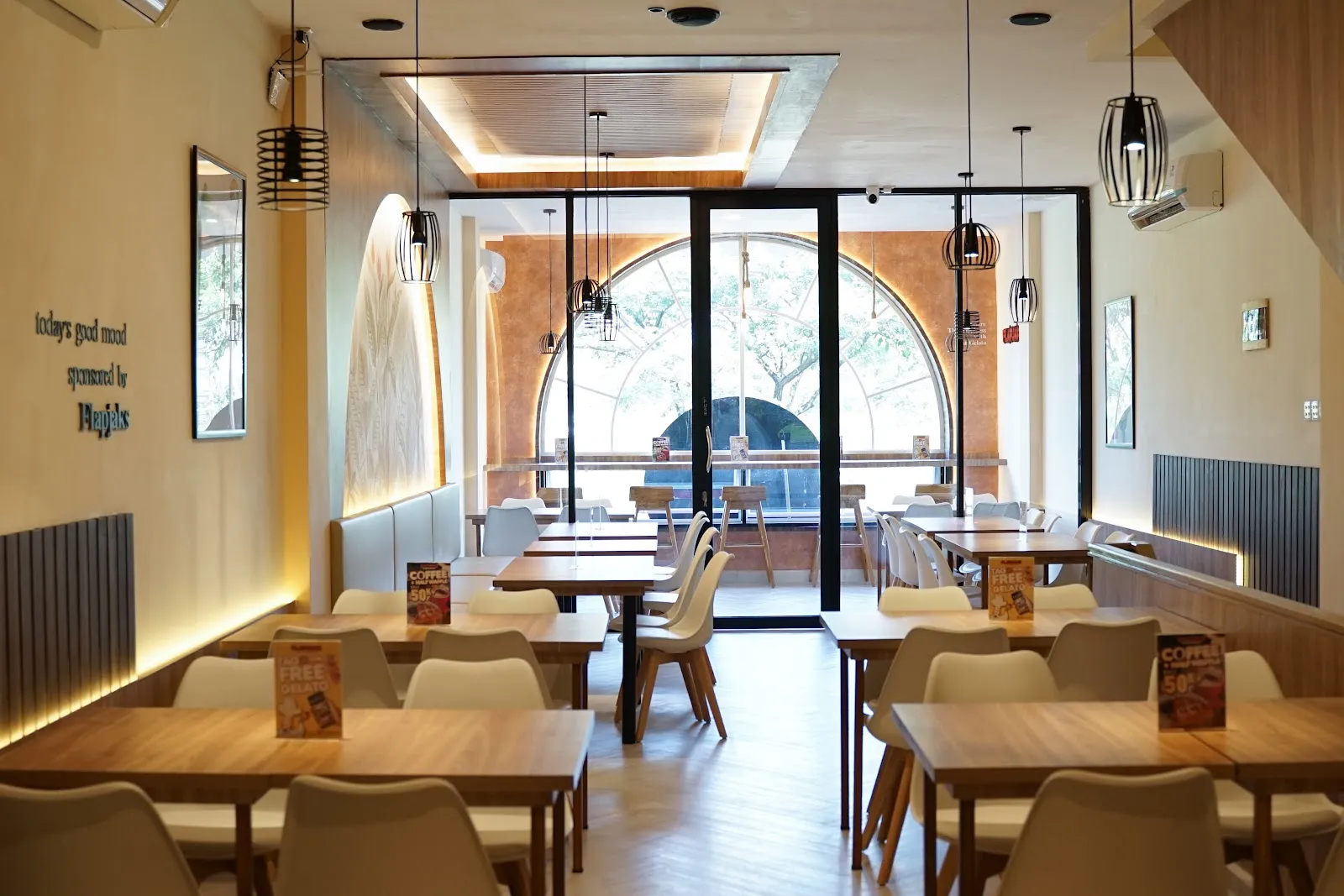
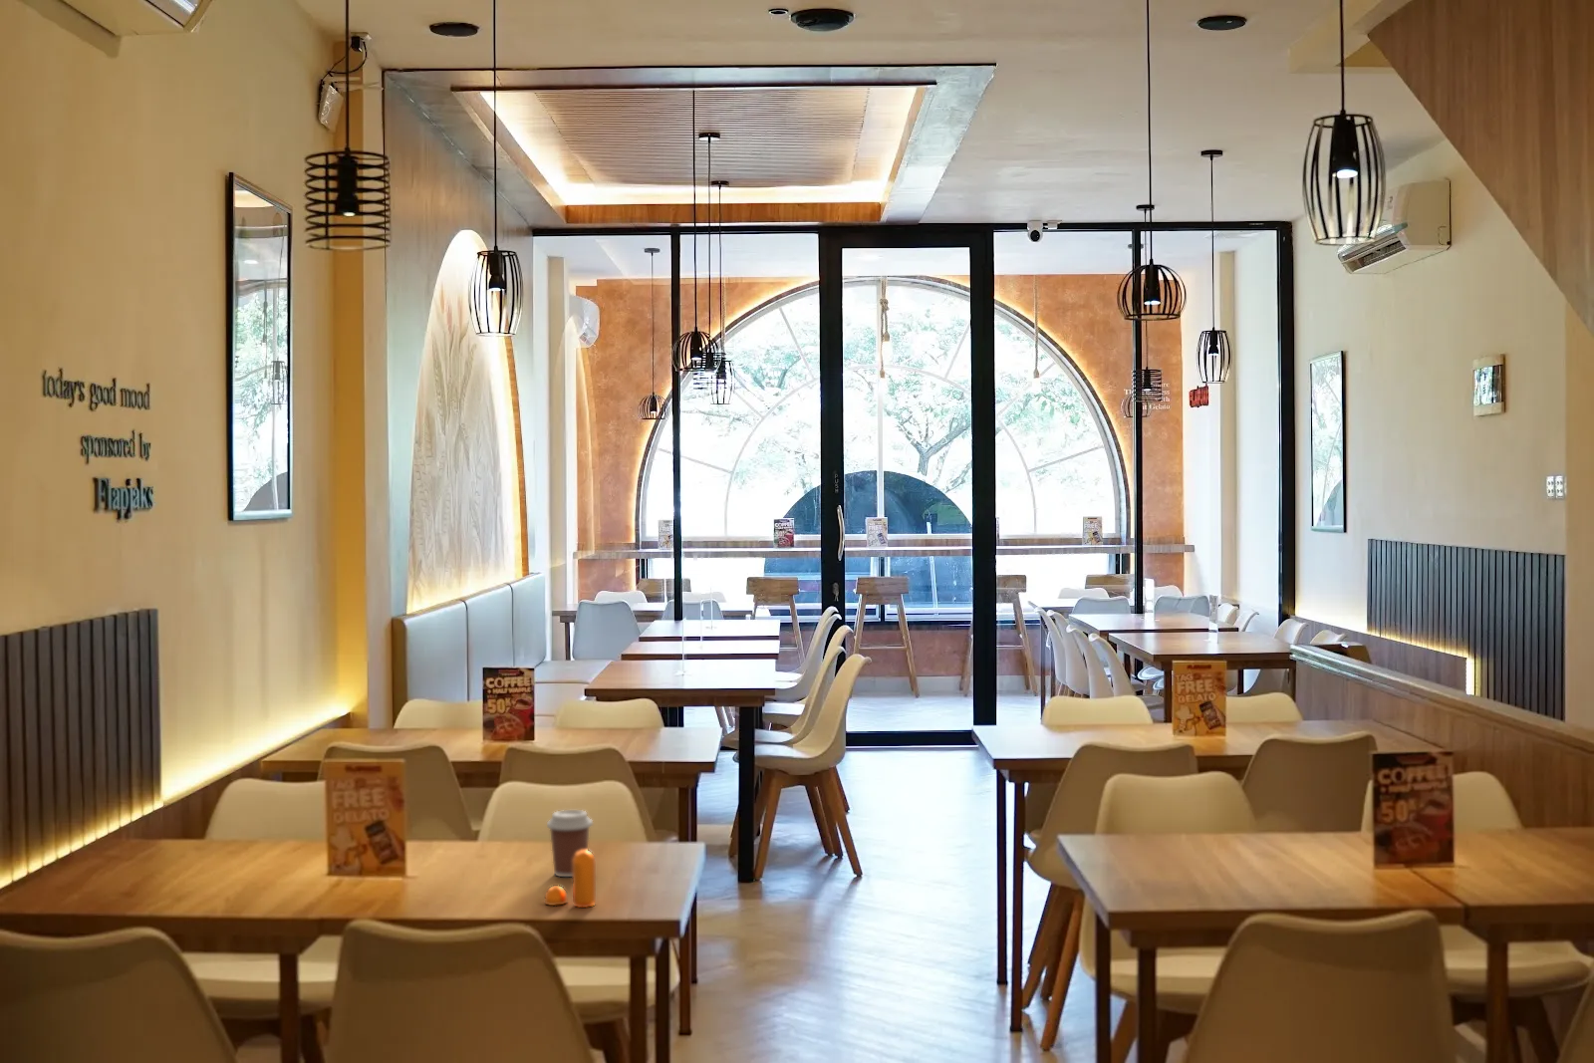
+ pepper shaker (573, 876)
+ coffee cup (569, 842)
